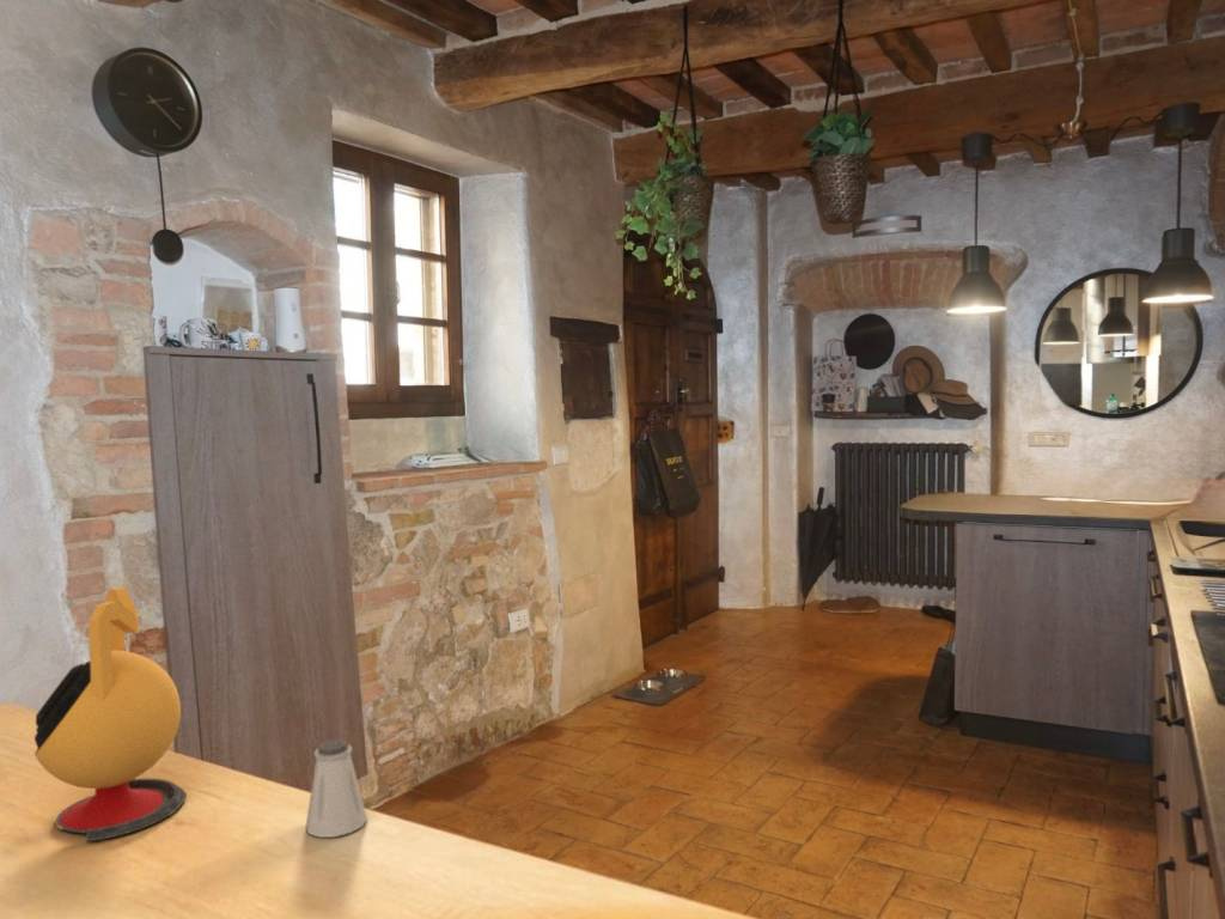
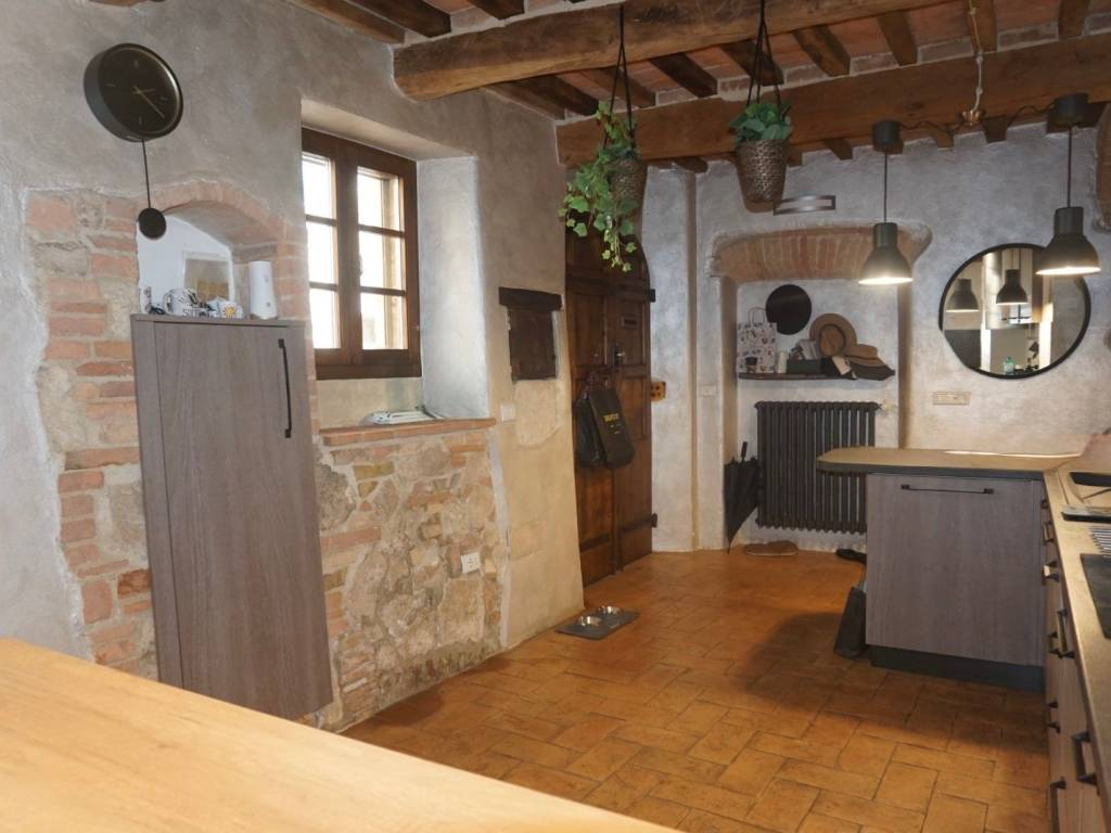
- kettle (108, 704)
- saltshaker (334, 784)
